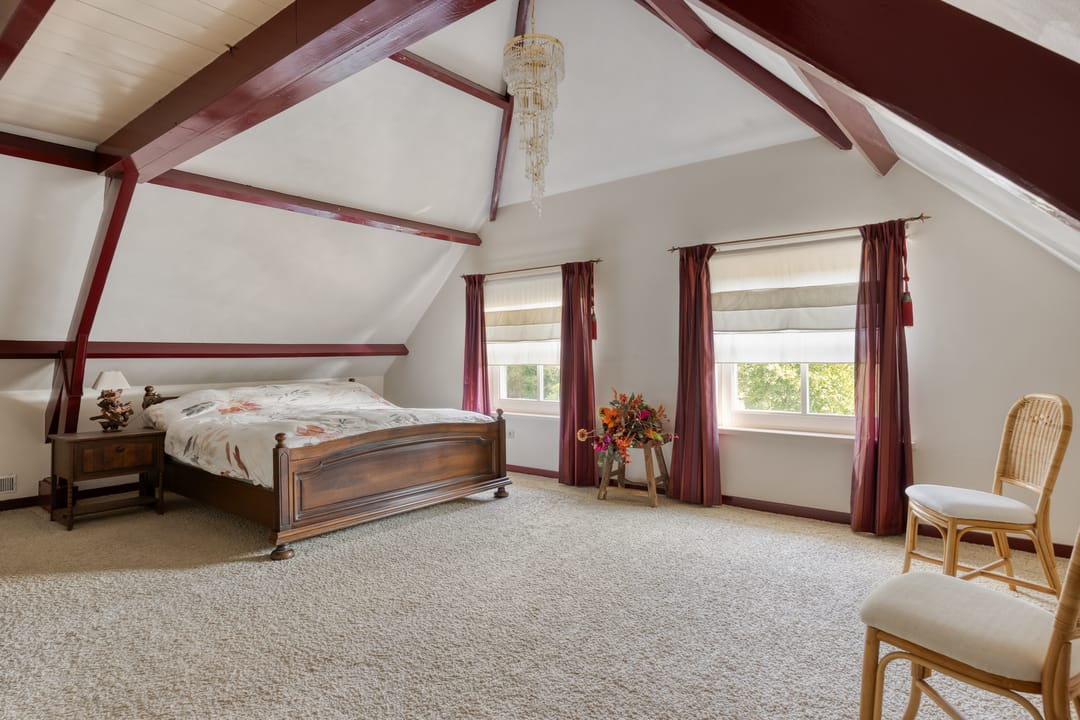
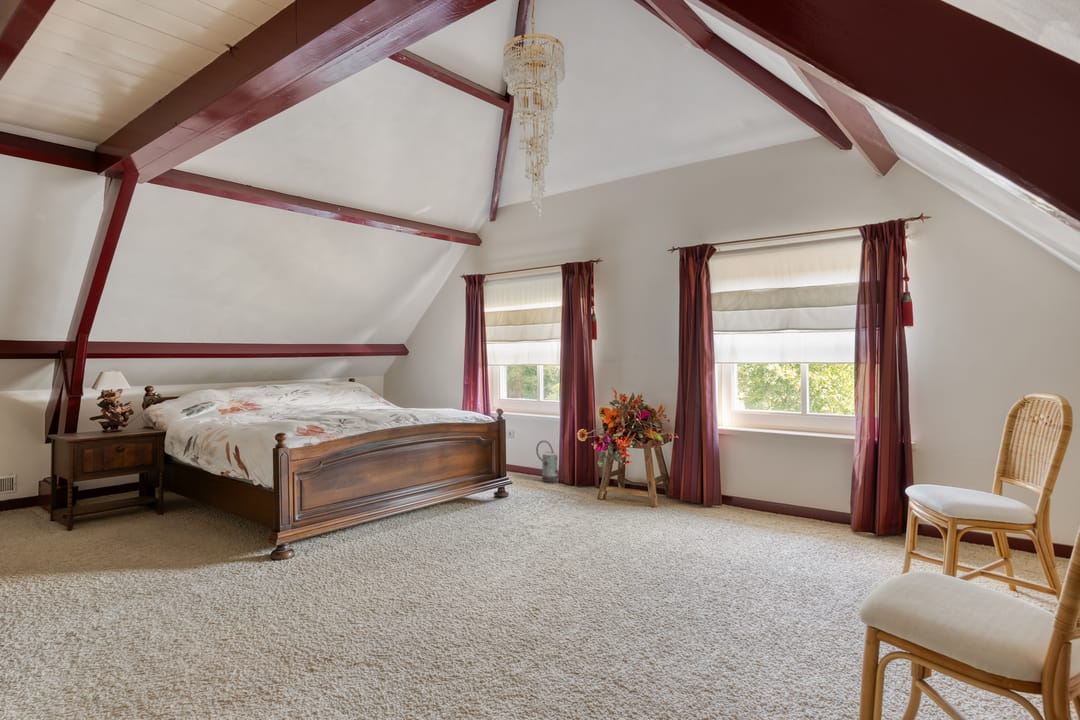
+ watering can (550, 460)
